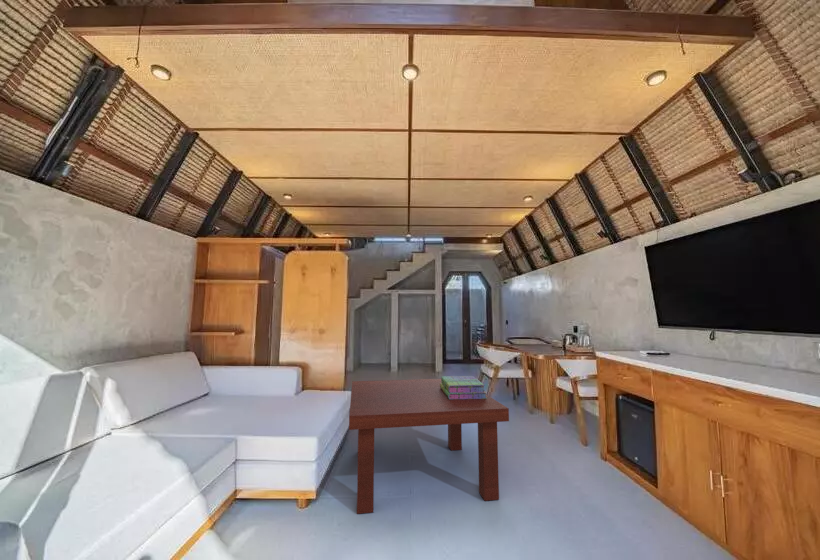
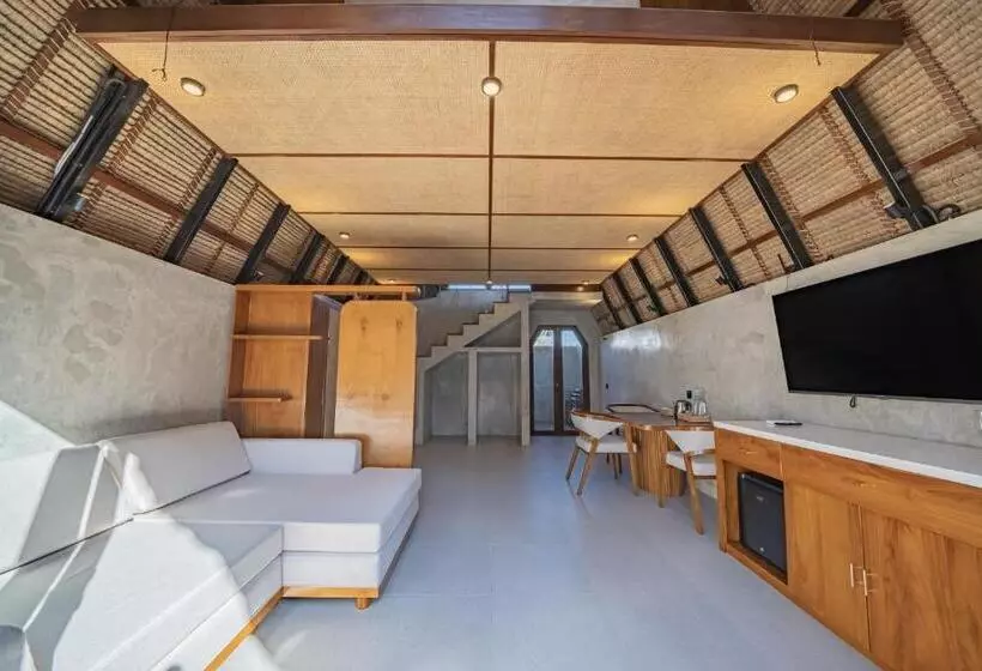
- stack of books (461, 386)
- coffee table (417, 425)
